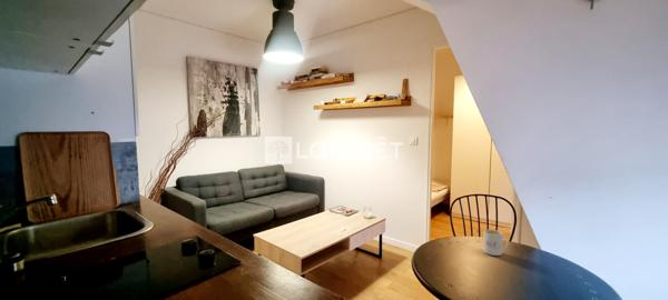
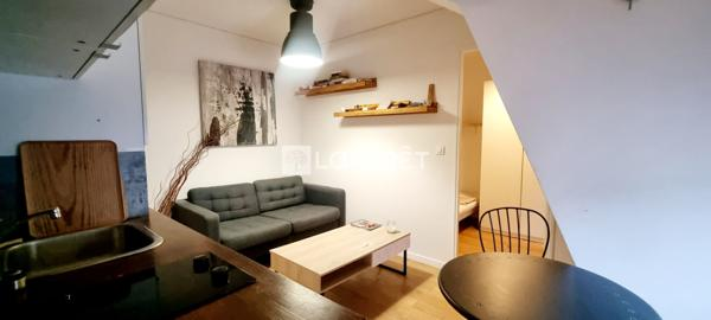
- mug (495, 242)
